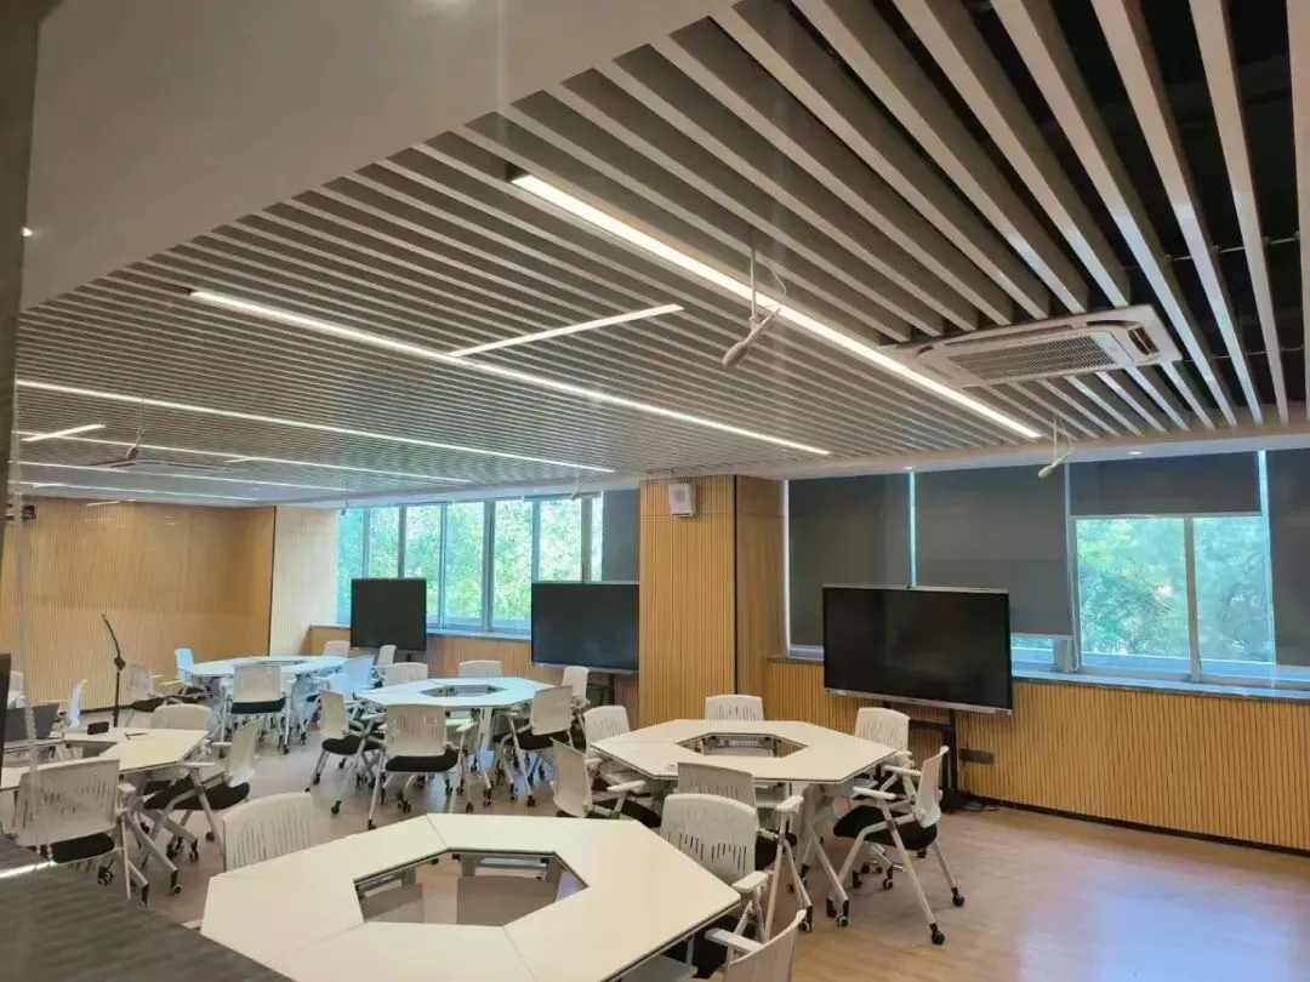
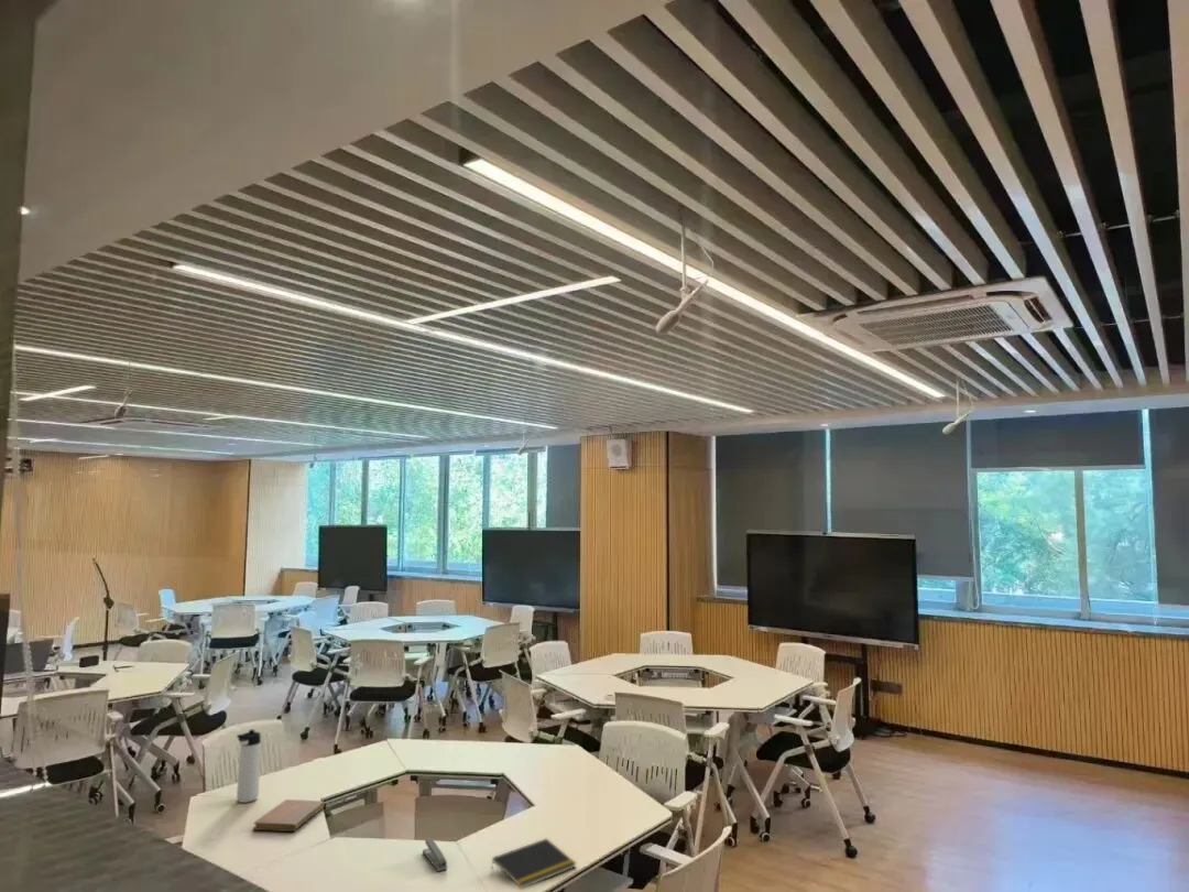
+ notepad (534, 861)
+ thermos bottle (247, 765)
+ stapler (434, 852)
+ notebook (290, 814)
